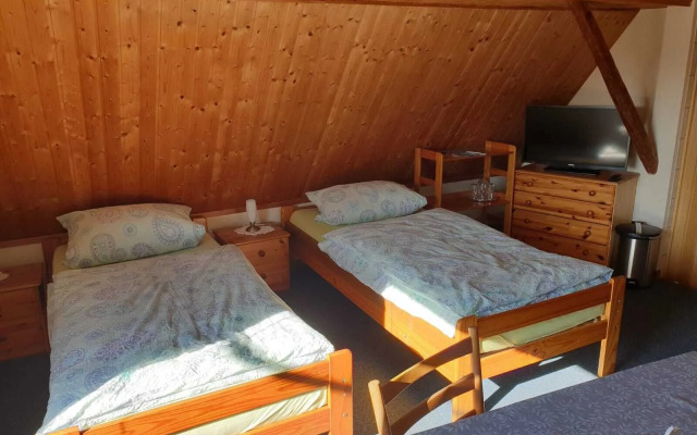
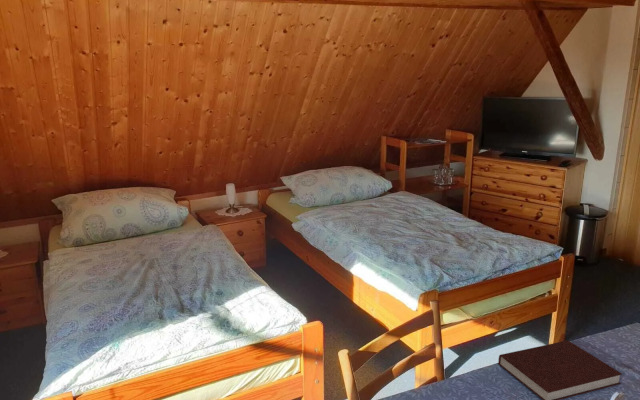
+ notebook (558, 368)
